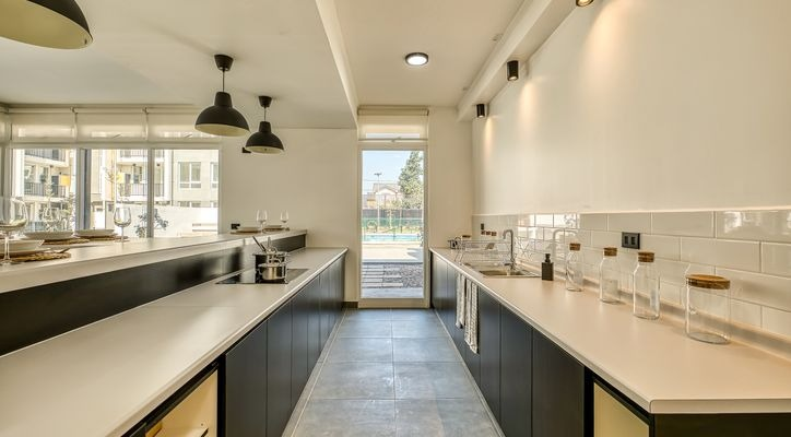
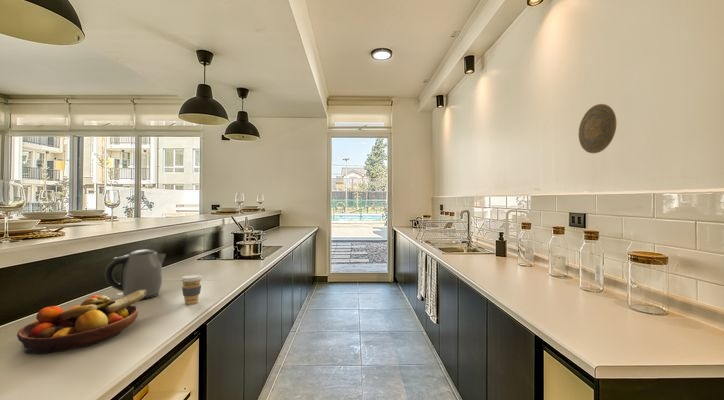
+ decorative plate (594, 129)
+ kettle (136, 273)
+ fruit bowl (84, 314)
+ coffee cup (191, 289)
